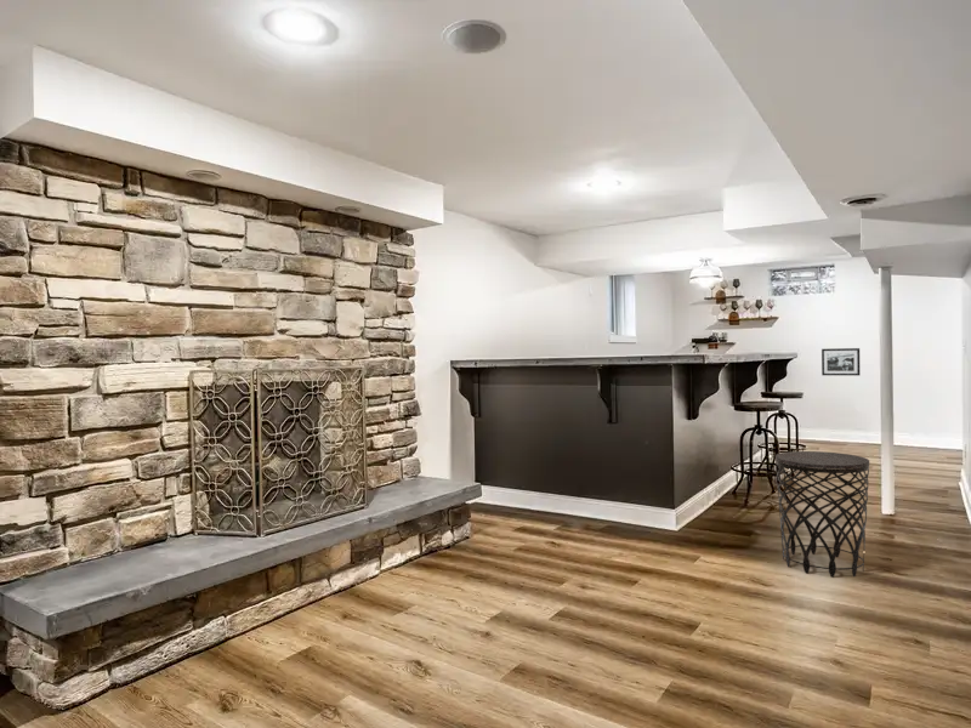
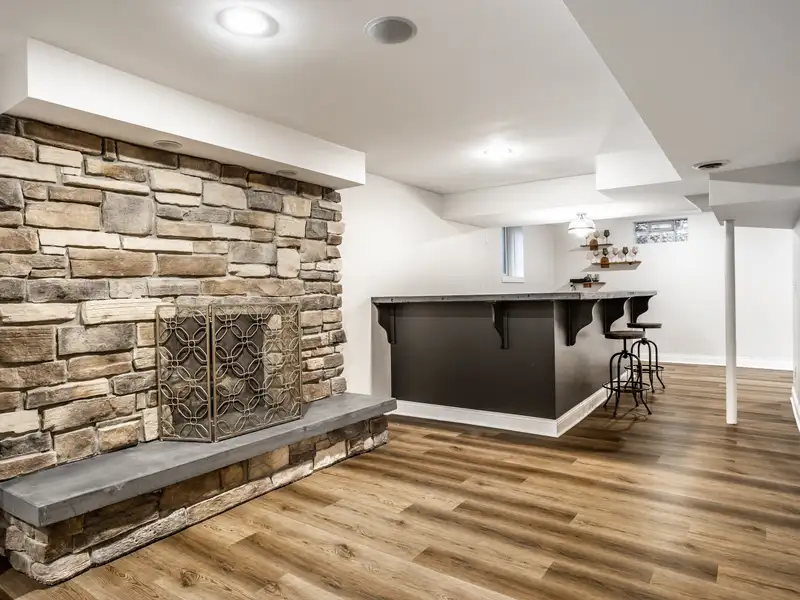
- picture frame (840, 362)
- side table (820, 511)
